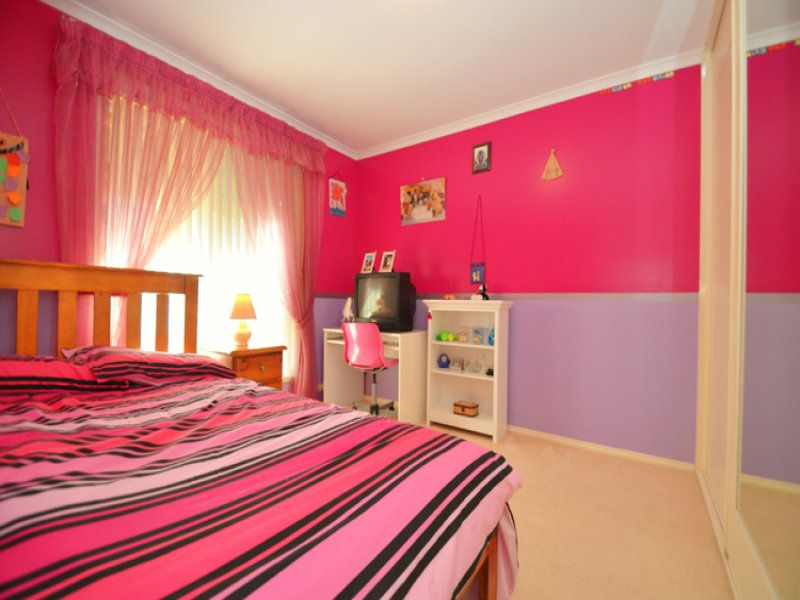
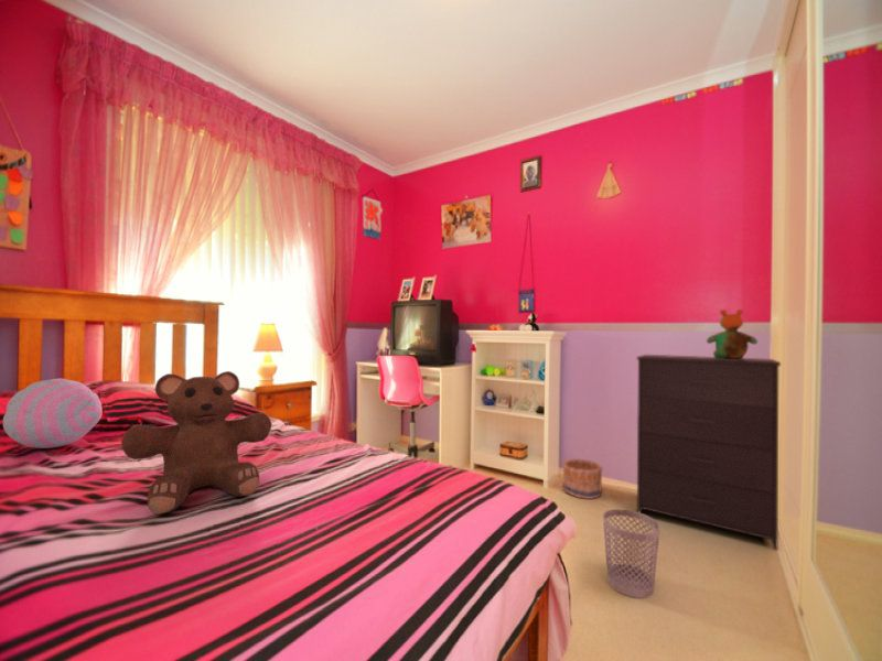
+ stuffed bear (730, 334)
+ cushion (56, 412)
+ teddy bear (203, 434)
+ wastebasket (630, 552)
+ dresser (702, 438)
+ basket (581, 477)
